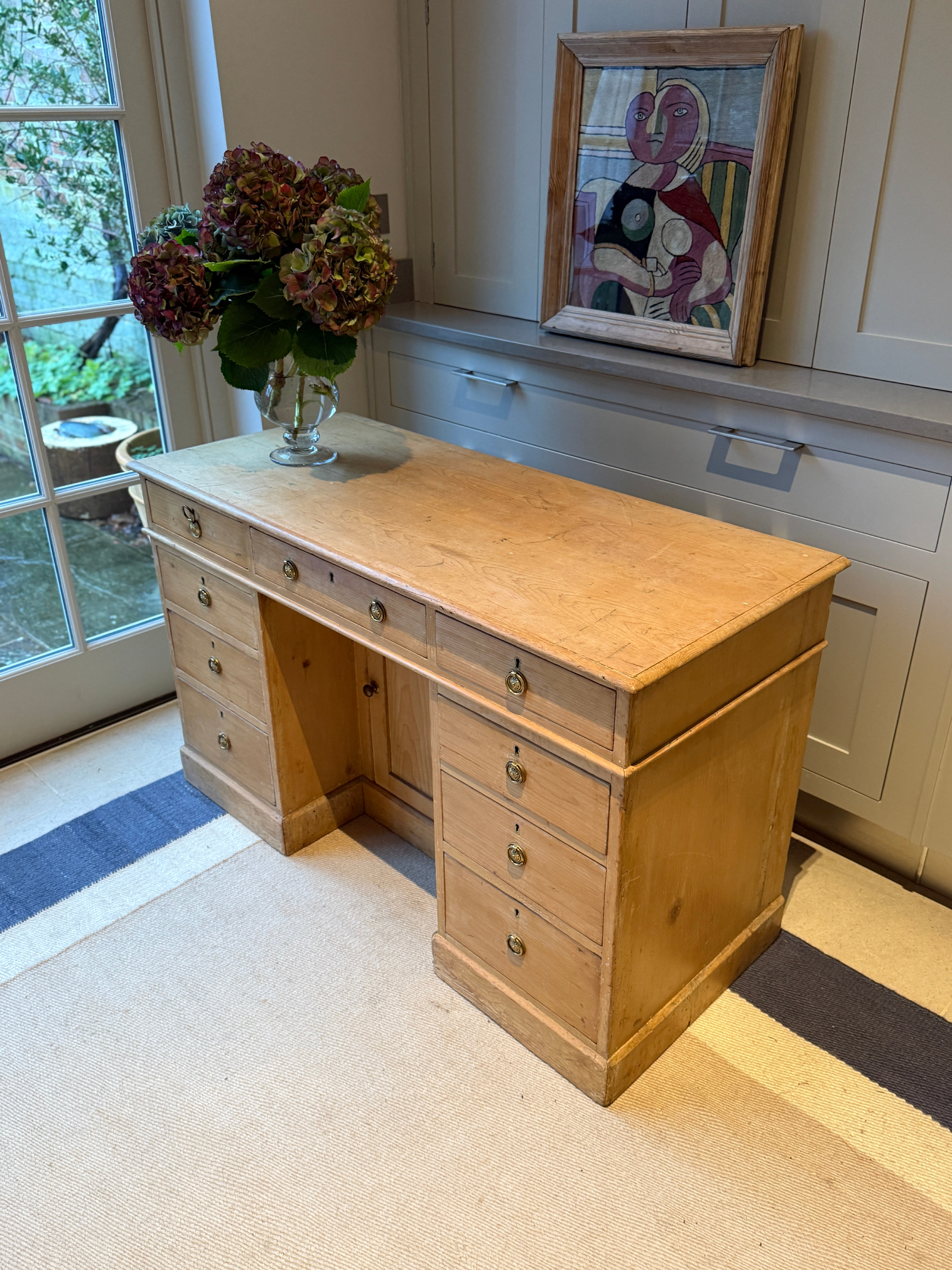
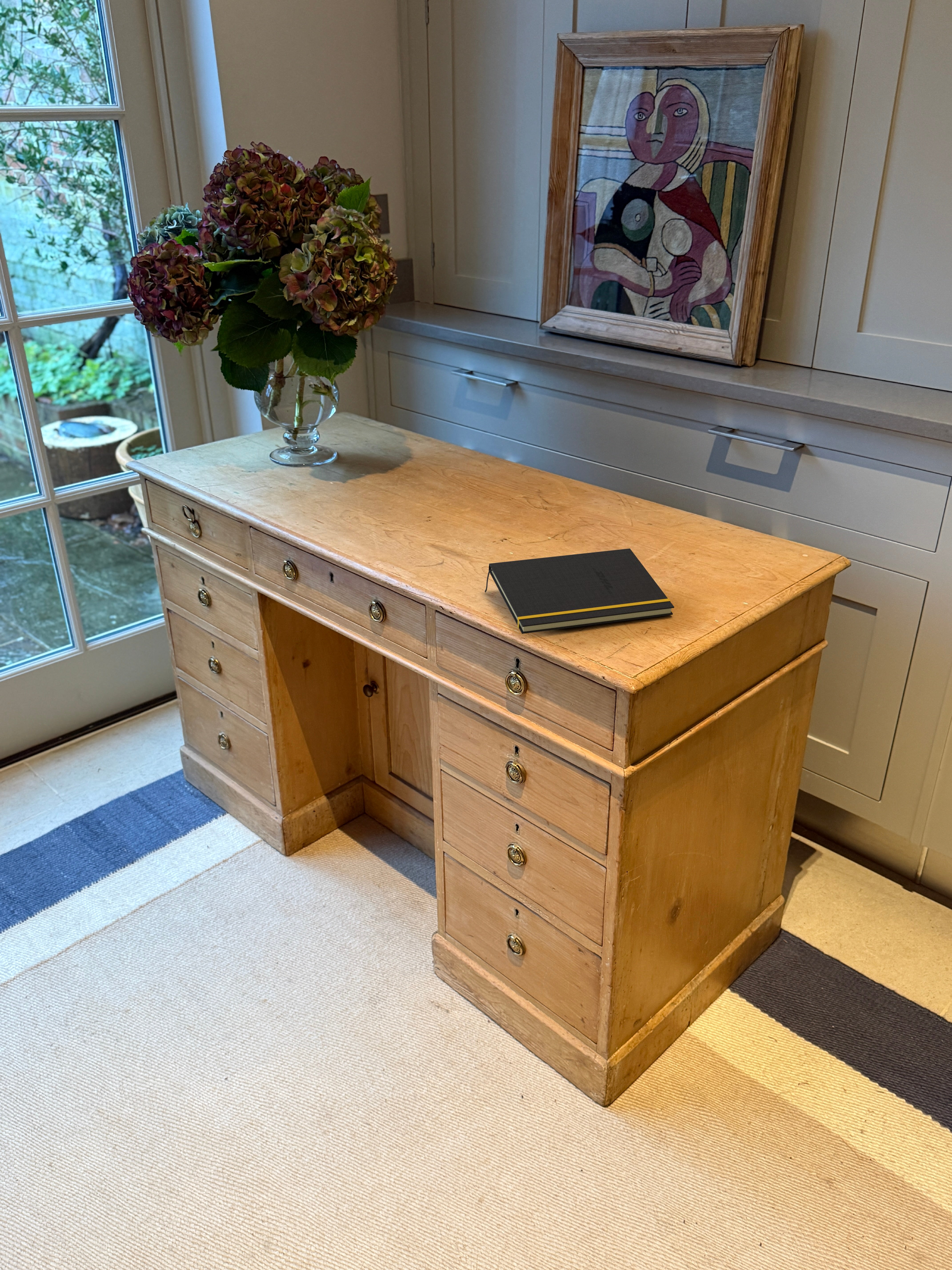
+ notepad (579, 588)
